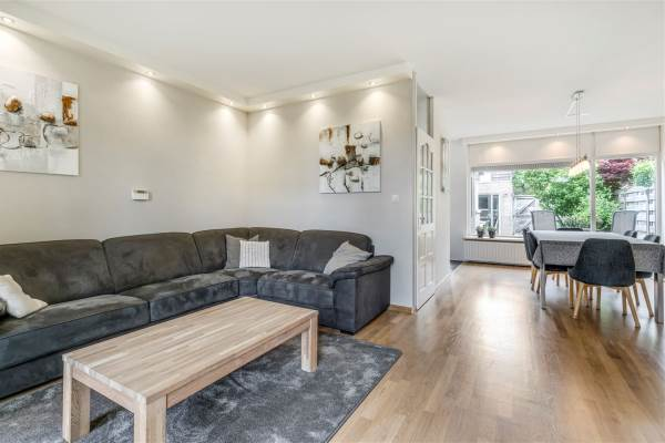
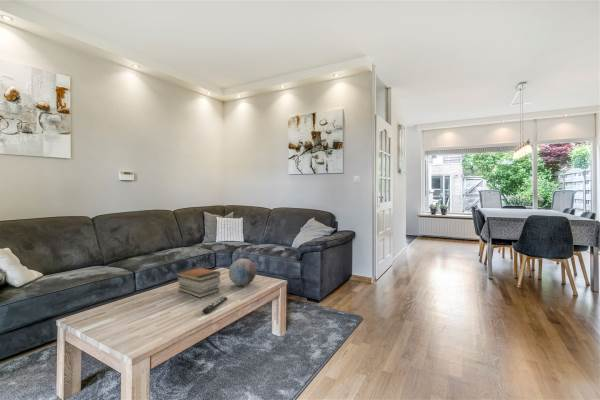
+ decorative orb (242, 272)
+ remote control (215, 304)
+ book stack (198, 281)
